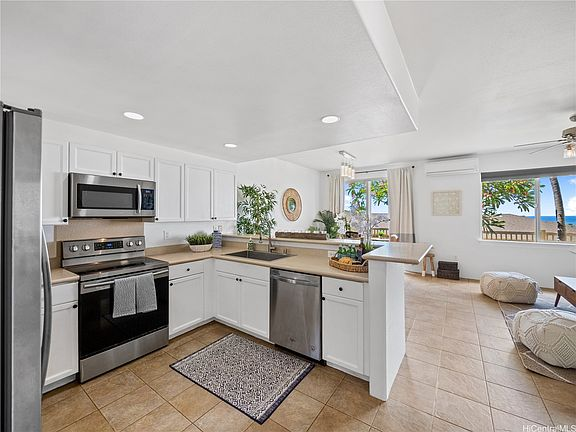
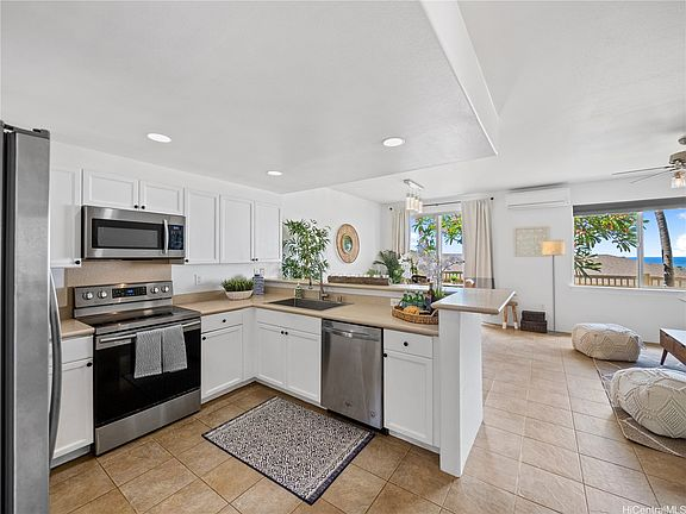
+ floor lamp (553, 287)
